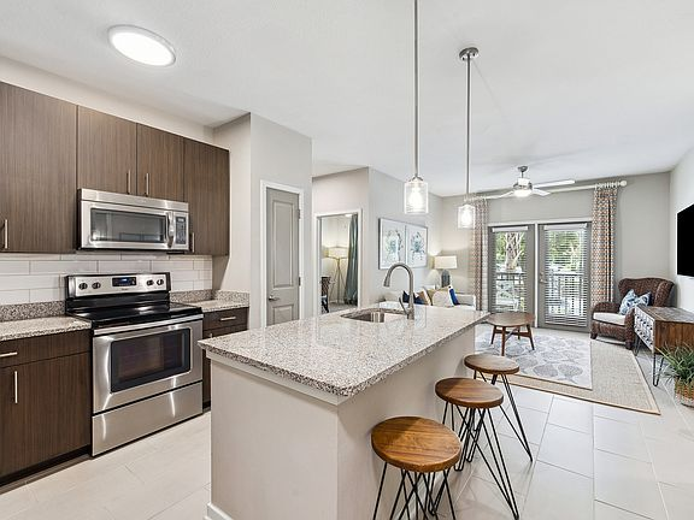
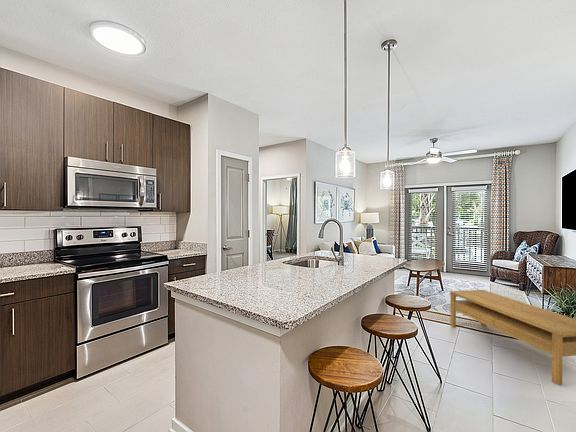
+ coffee table (512, 327)
